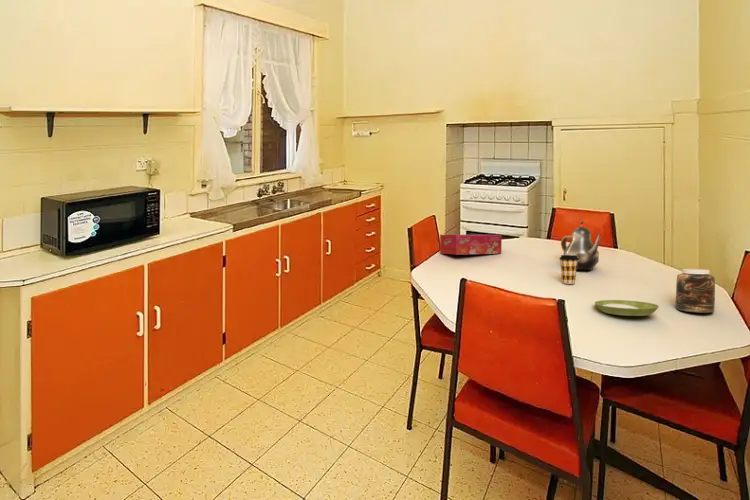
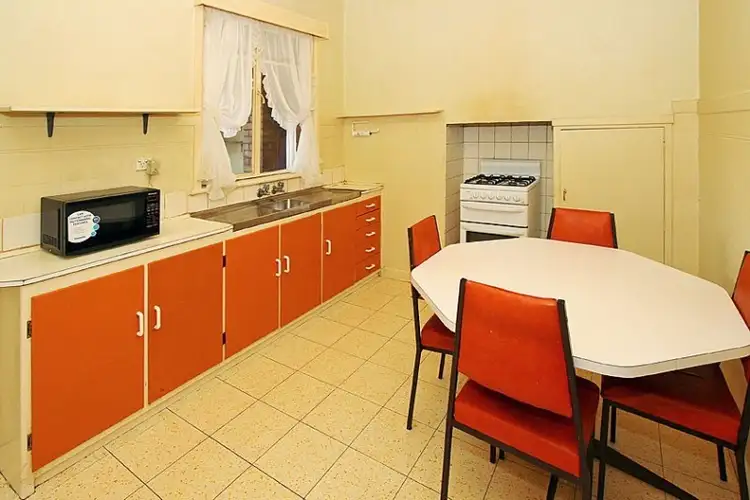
- coffee cup (568, 269)
- saucer (625, 308)
- teapot (581, 245)
- jar (695, 289)
- tissue box (470, 244)
